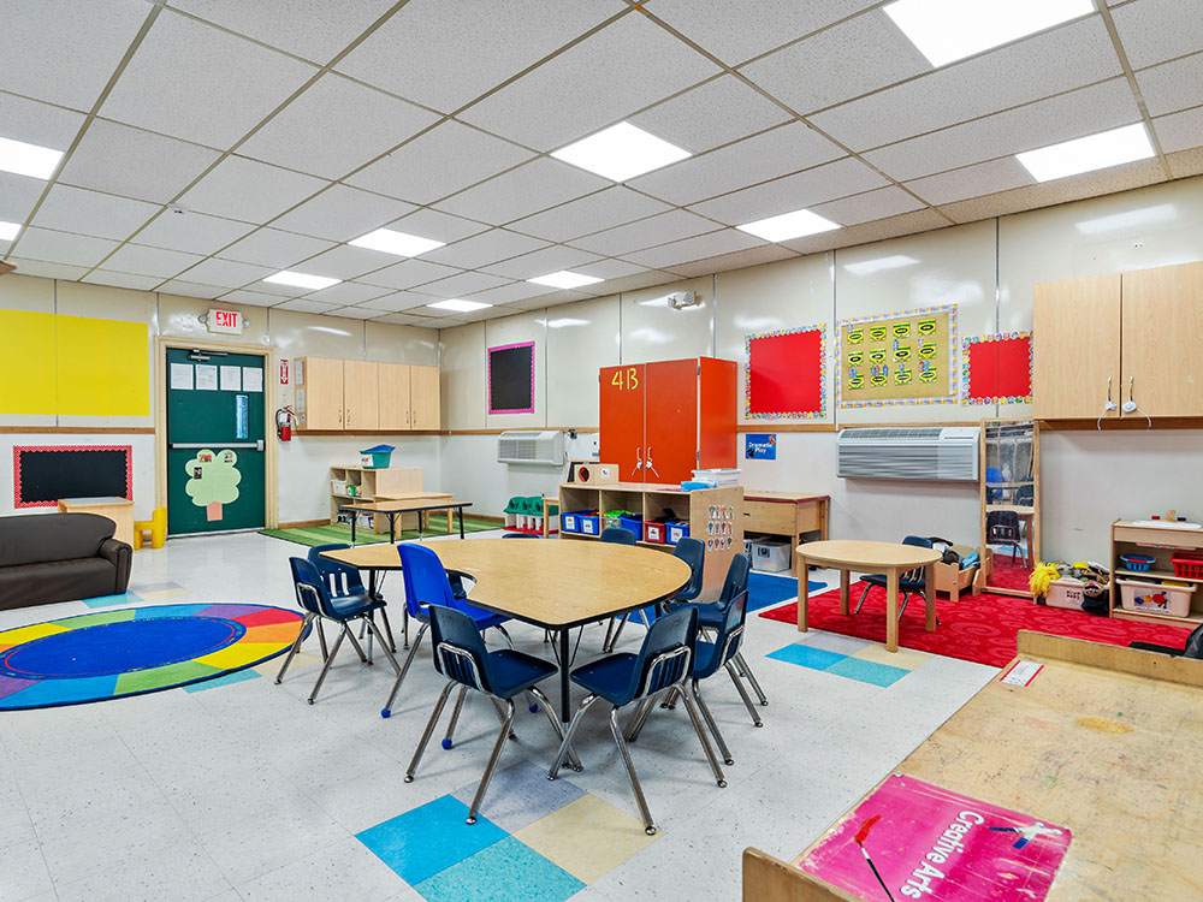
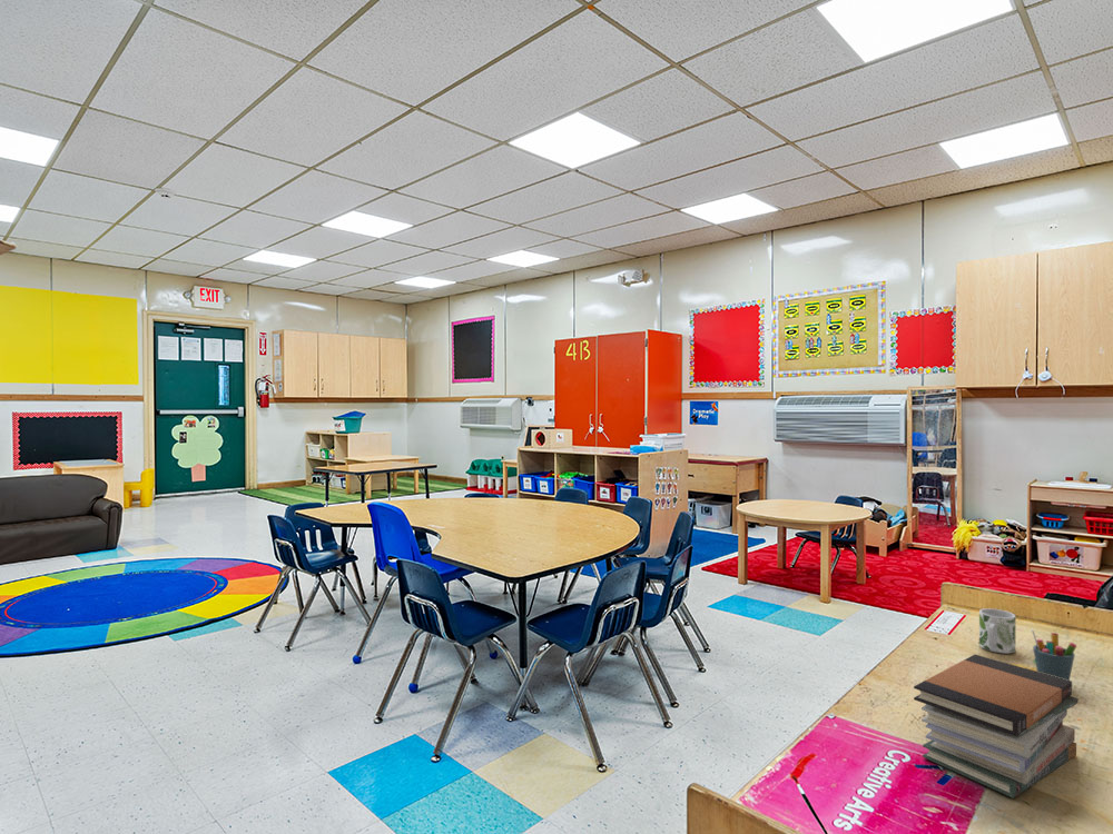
+ book stack (995, 719)
+ pen holder (1053, 657)
+ mug (995, 632)
